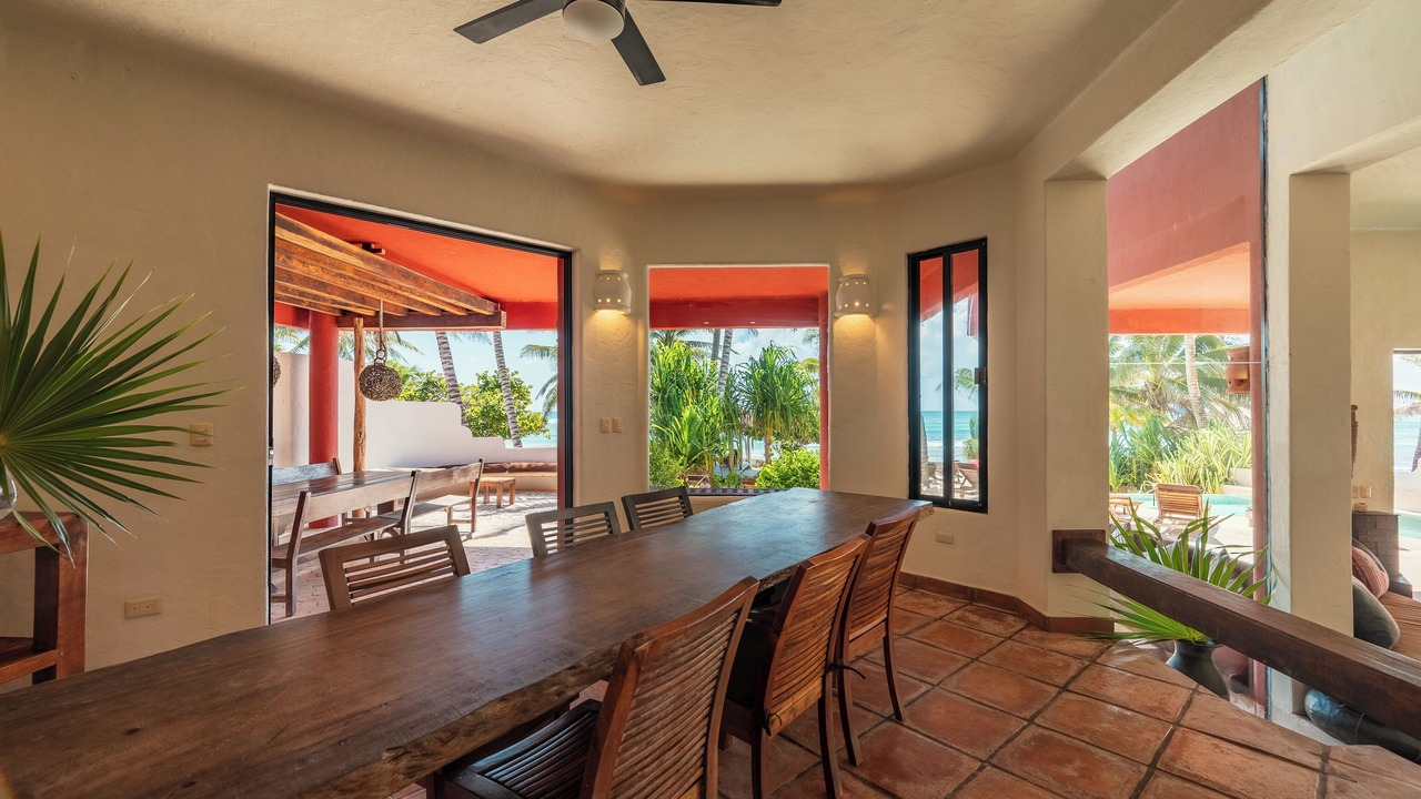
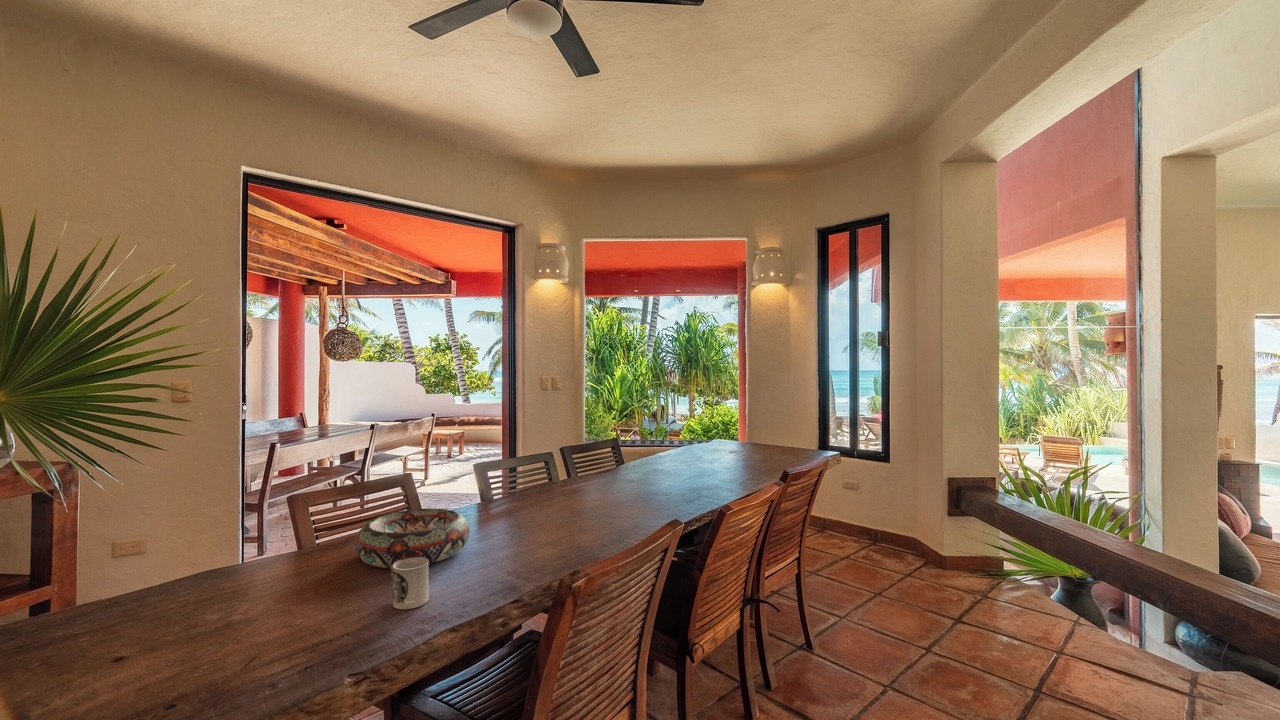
+ cup (406, 580)
+ decorative bowl (414, 536)
